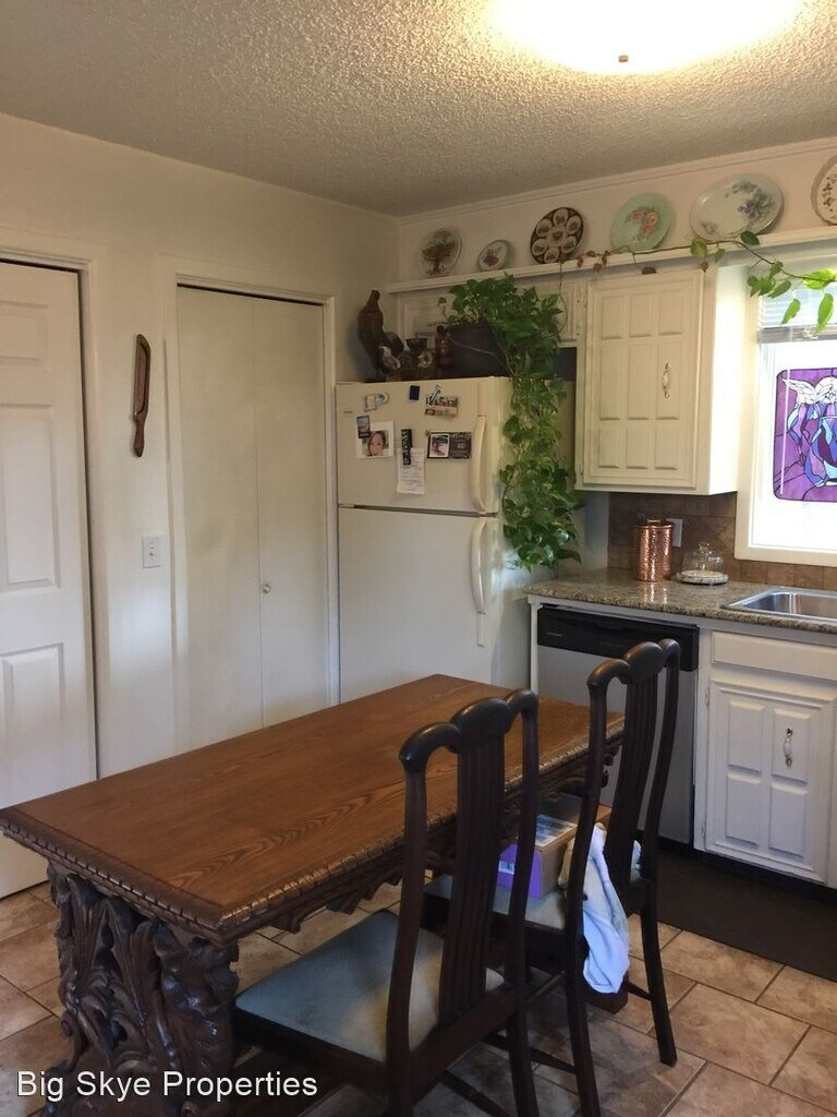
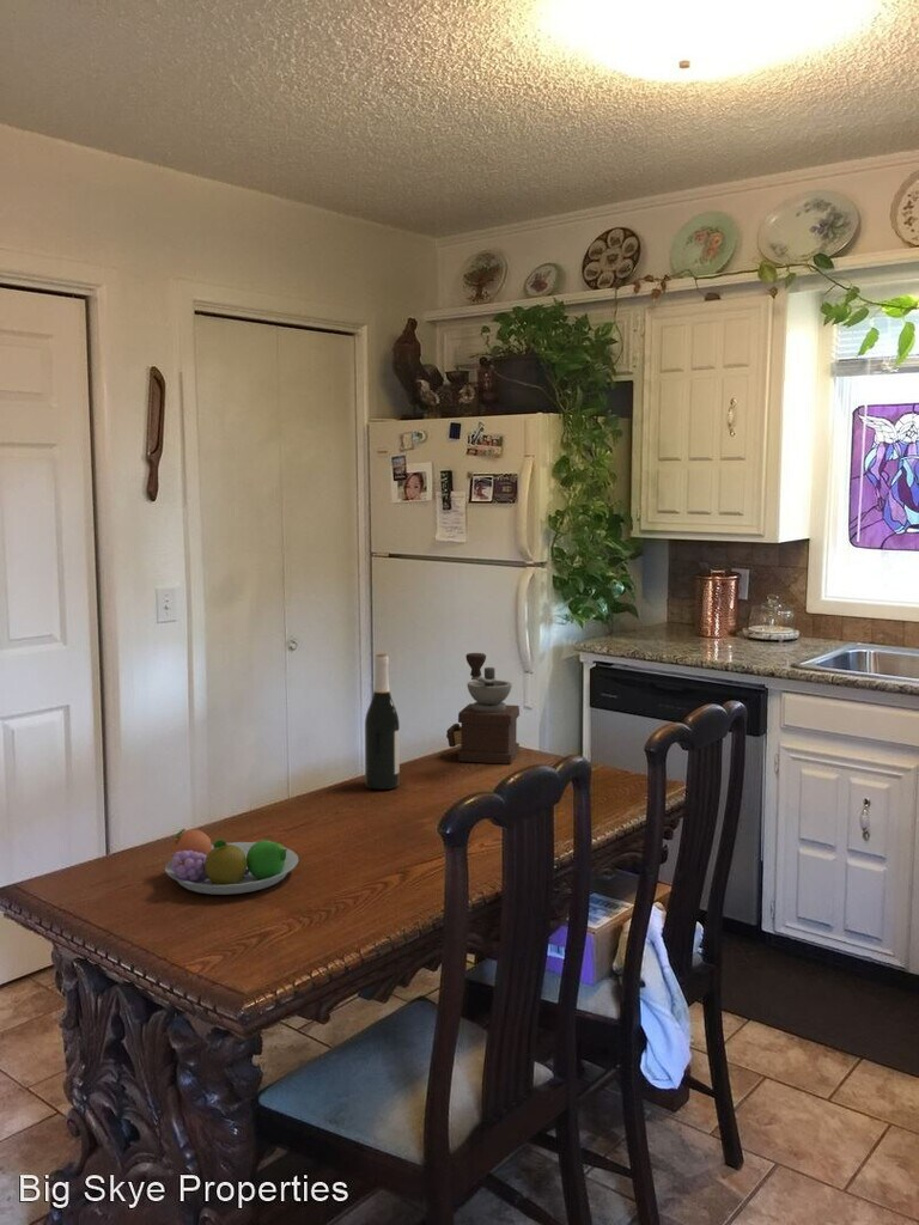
+ wine bottle (382, 720)
+ coffee grinder (475, 705)
+ fruit bowl (235, 852)
